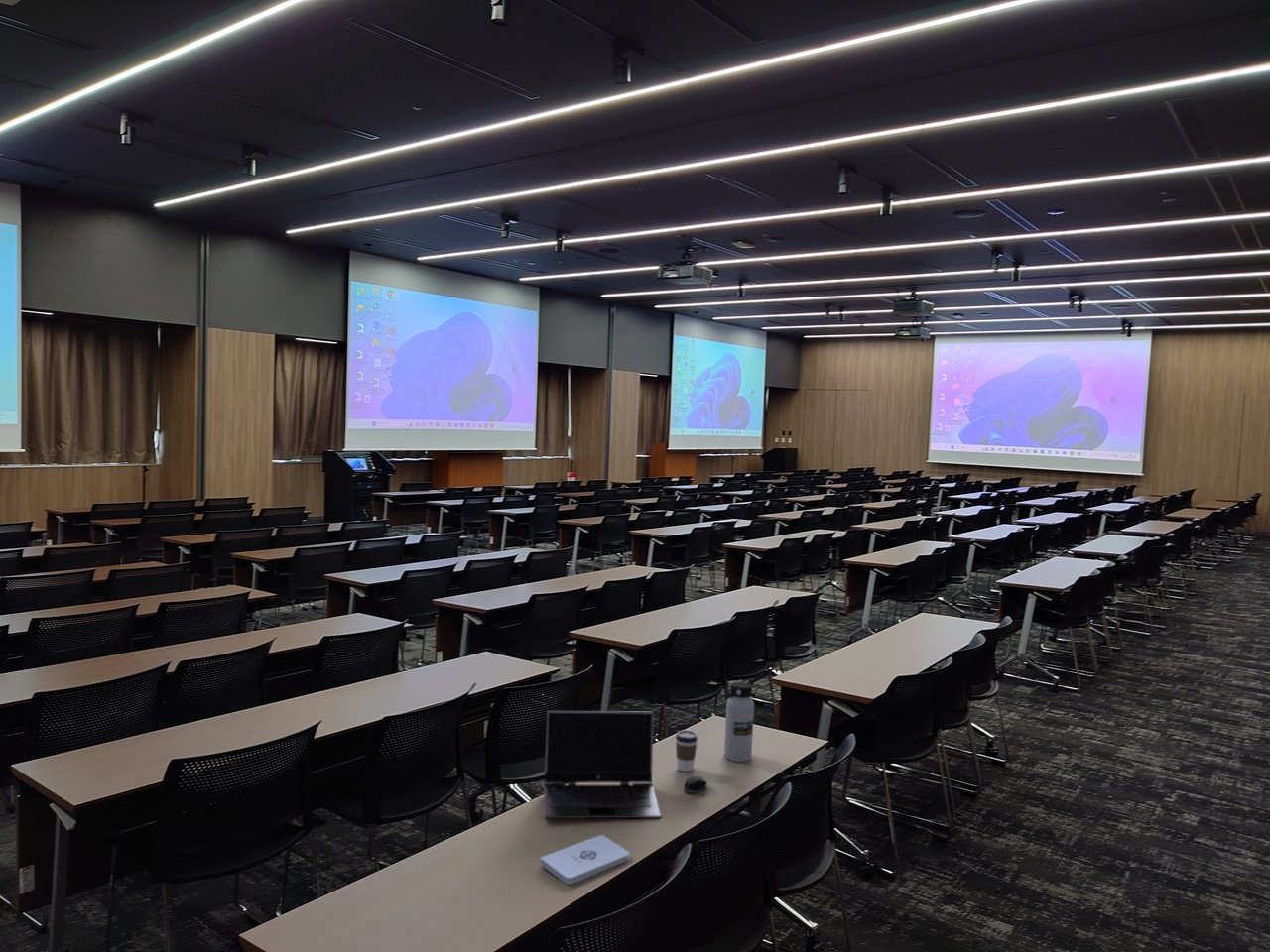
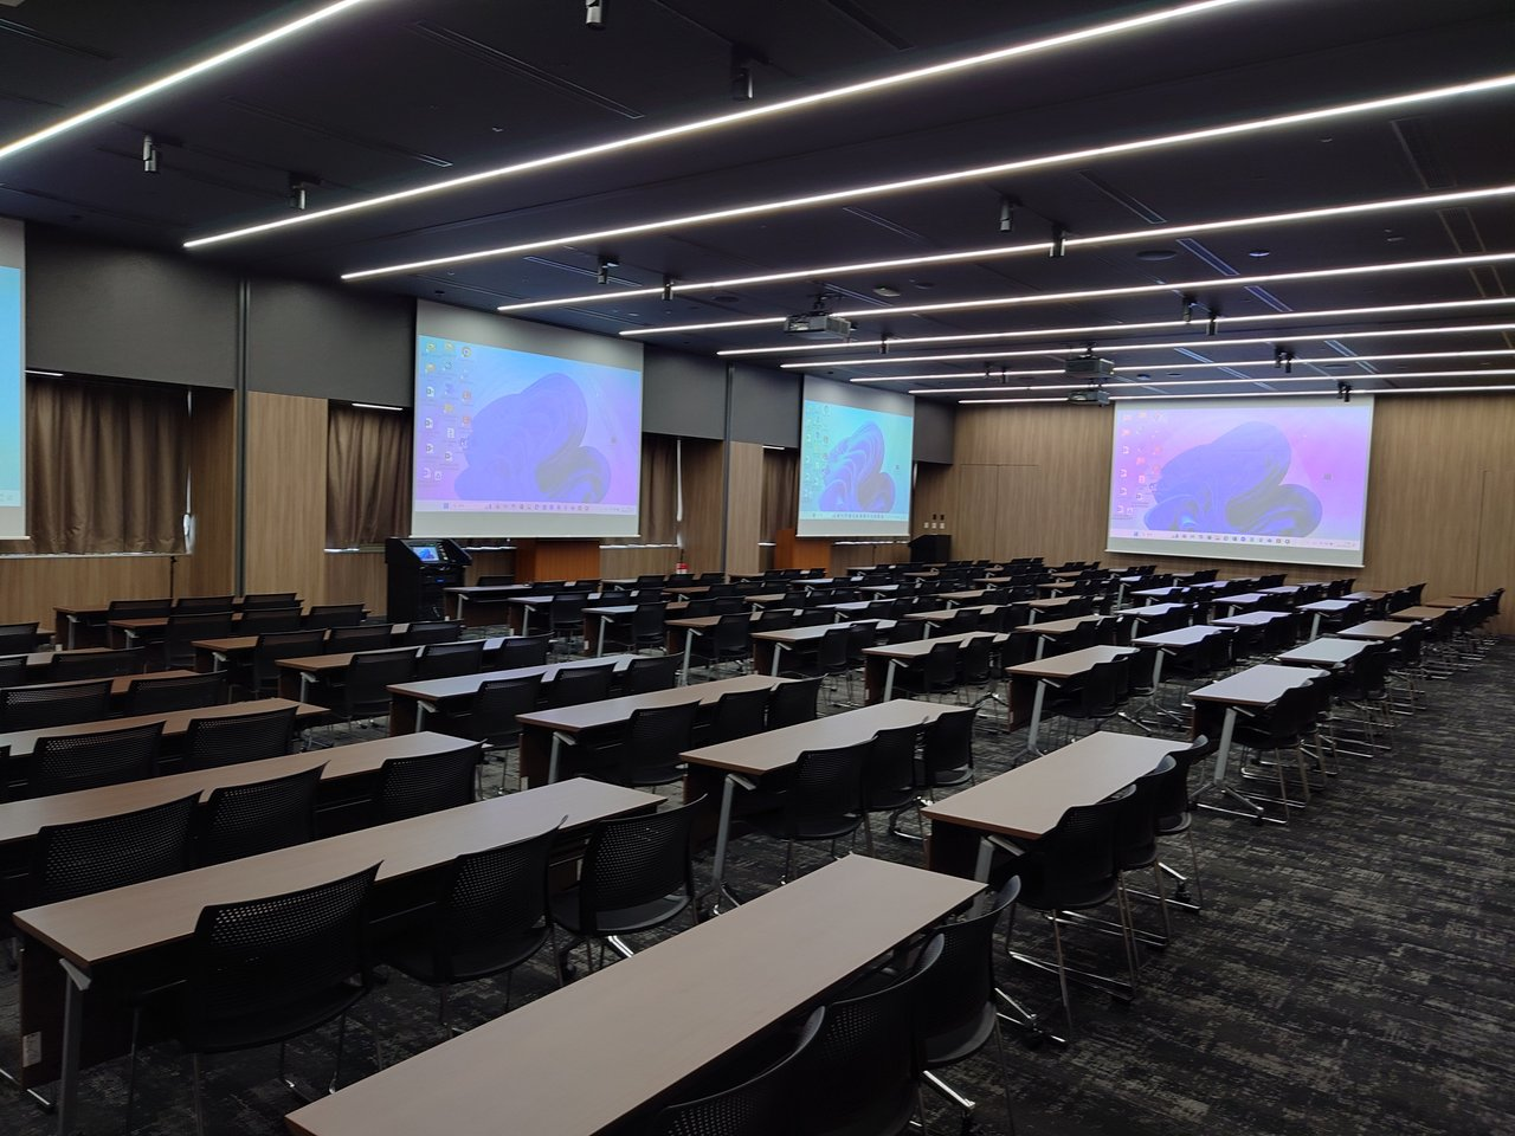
- notepad (585, 858)
- water bottle (739, 720)
- laptop computer (601, 764)
- computer mouse (695, 782)
- coffee cup (686, 751)
